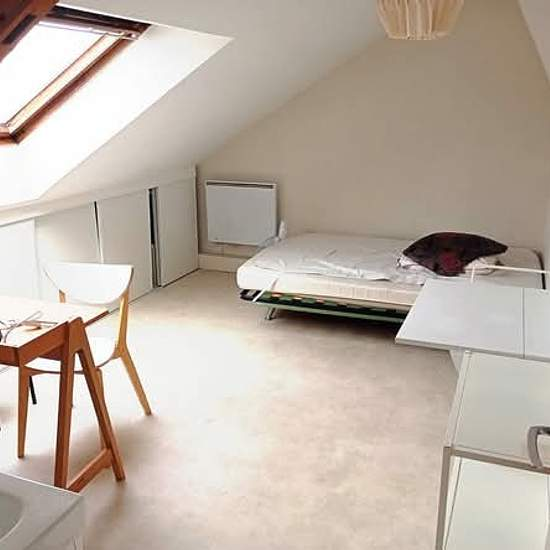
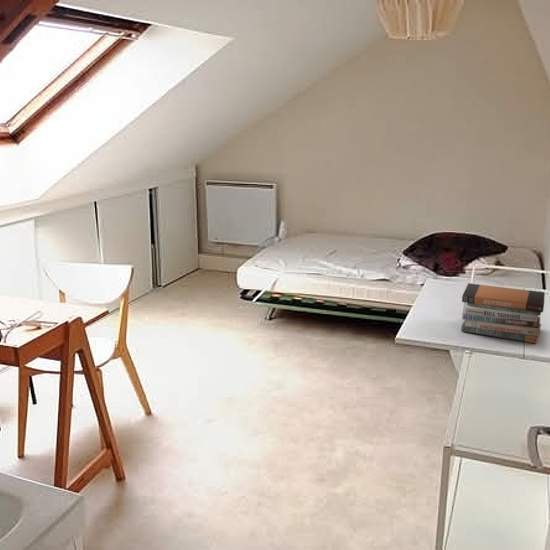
+ book stack (501, 312)
